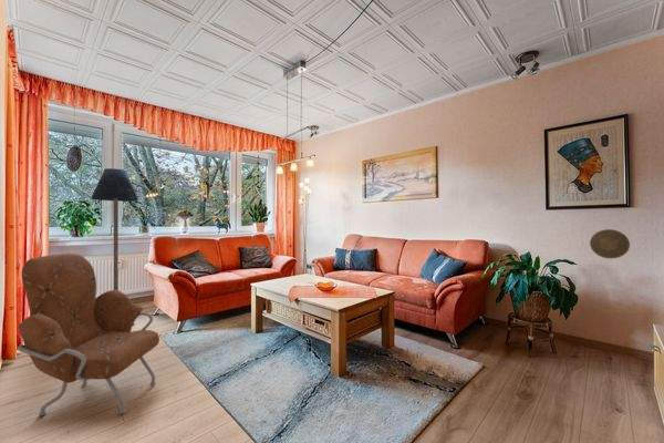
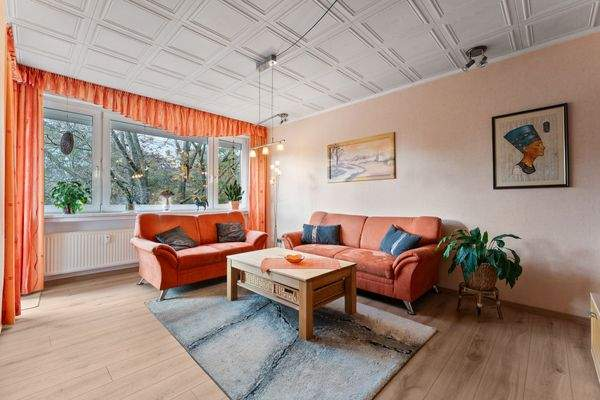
- armchair (94, 326)
- decorative plate (609, 244)
- floor lamp (115, 247)
